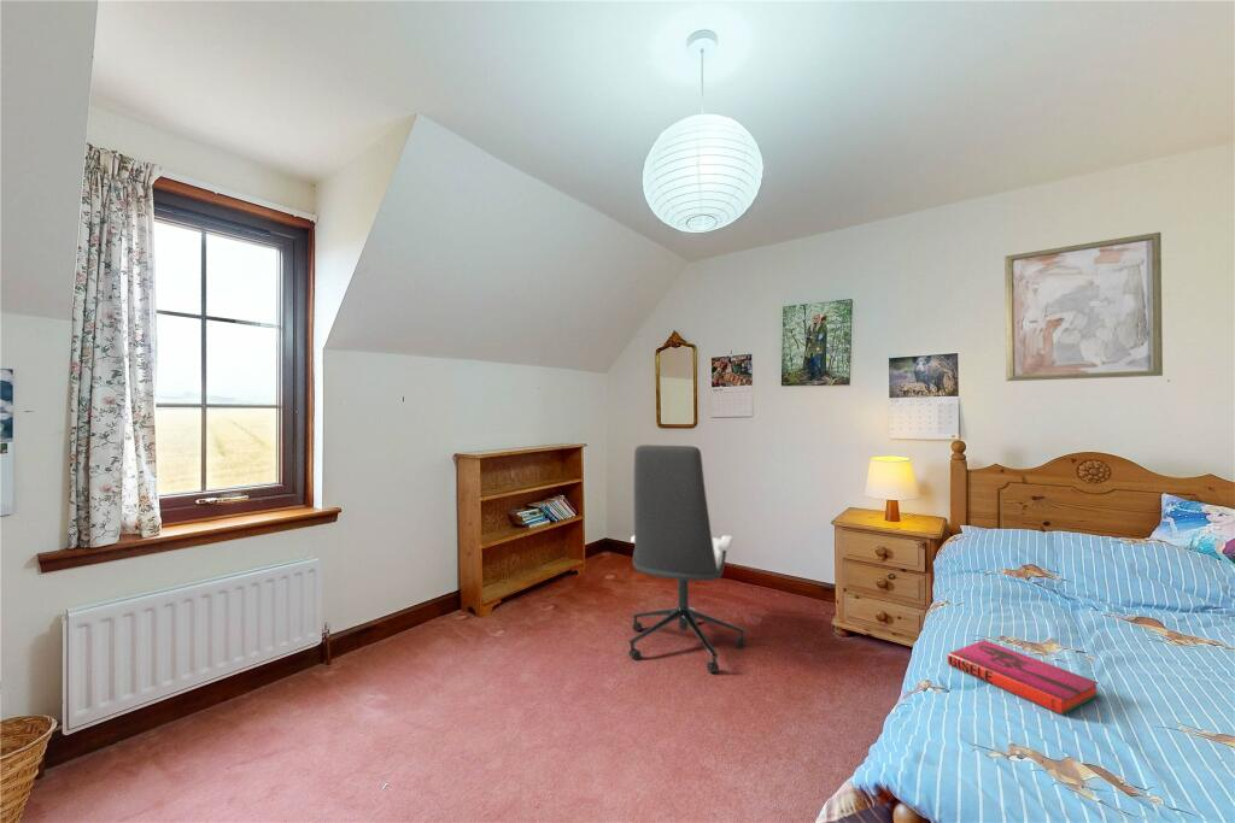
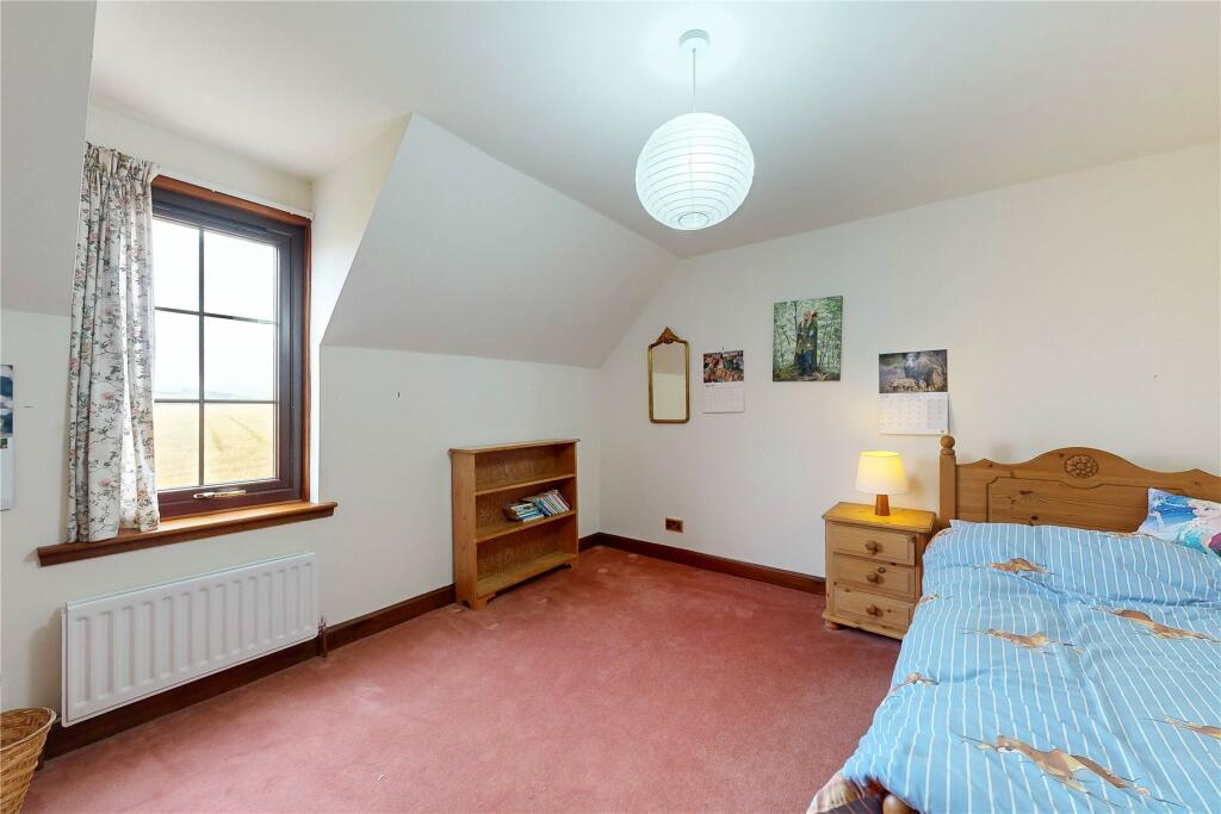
- office chair (681, 545)
- wall art (1077, 311)
- hardback book (1018, 672)
